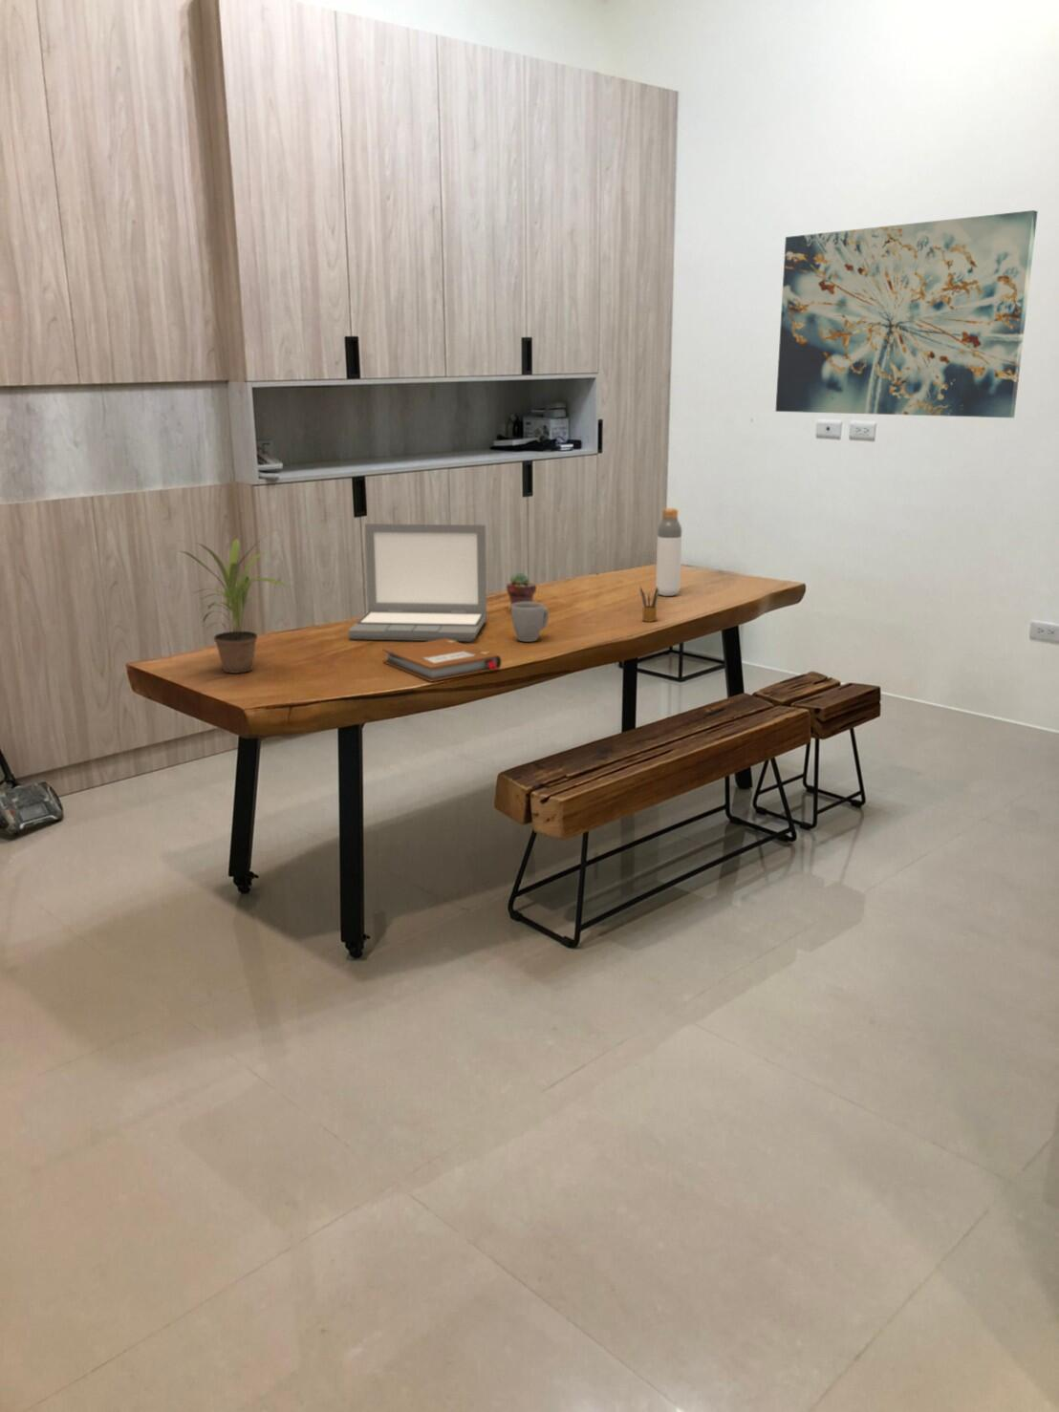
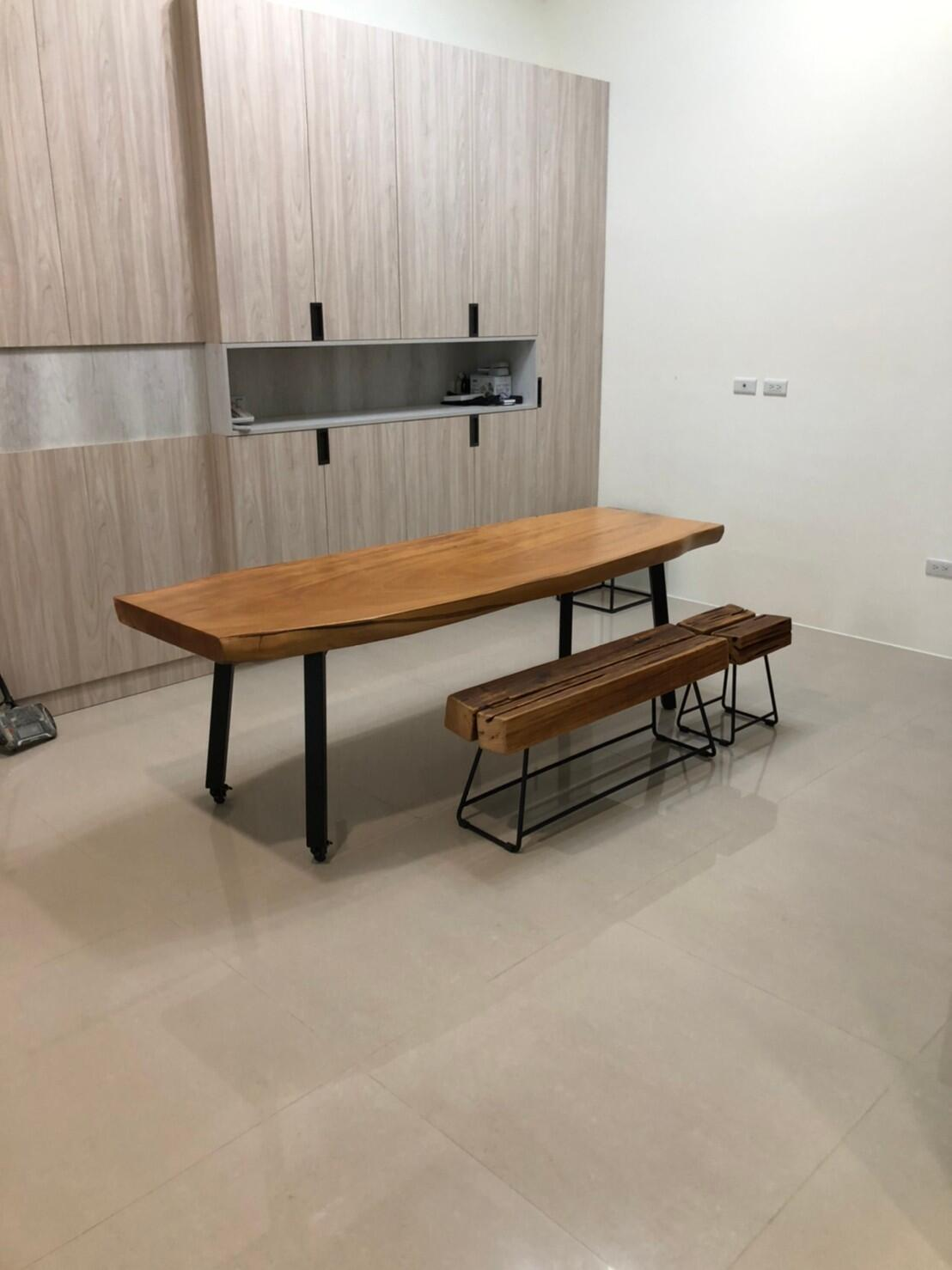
- notebook (443, 658)
- wall art (892, 321)
- mug (532, 622)
- bottle (669, 553)
- potted plant (228, 600)
- potted succulent (521, 591)
- pencil box (649, 603)
- laptop (418, 580)
